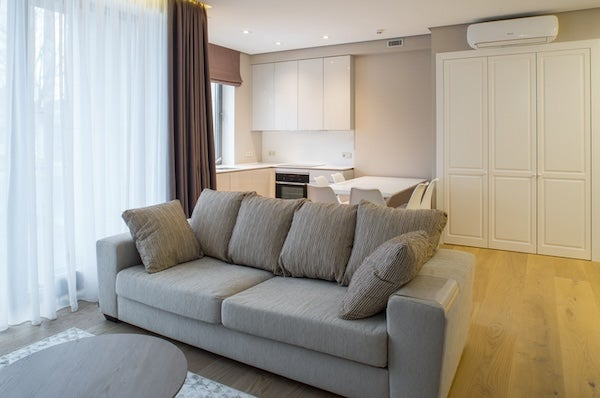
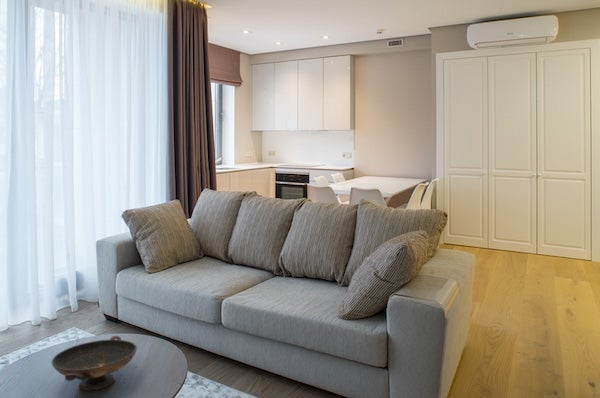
+ decorative bowl (96, 367)
